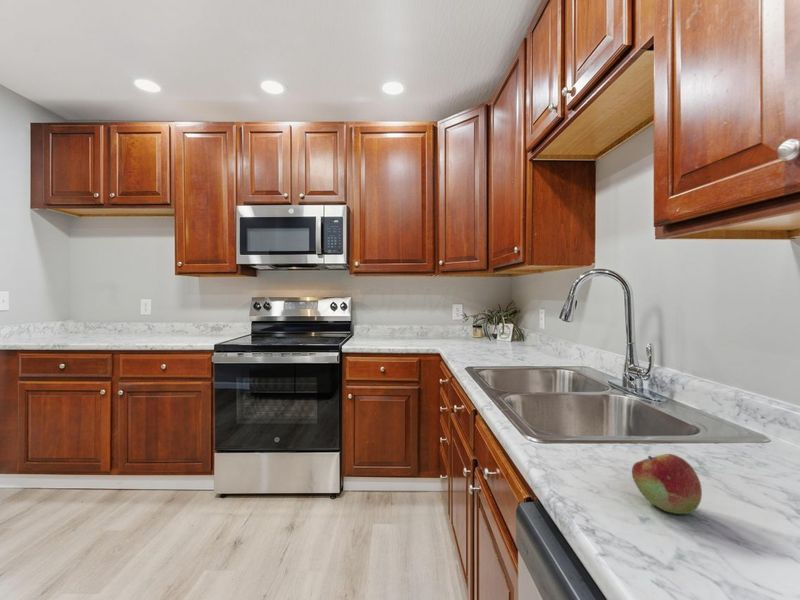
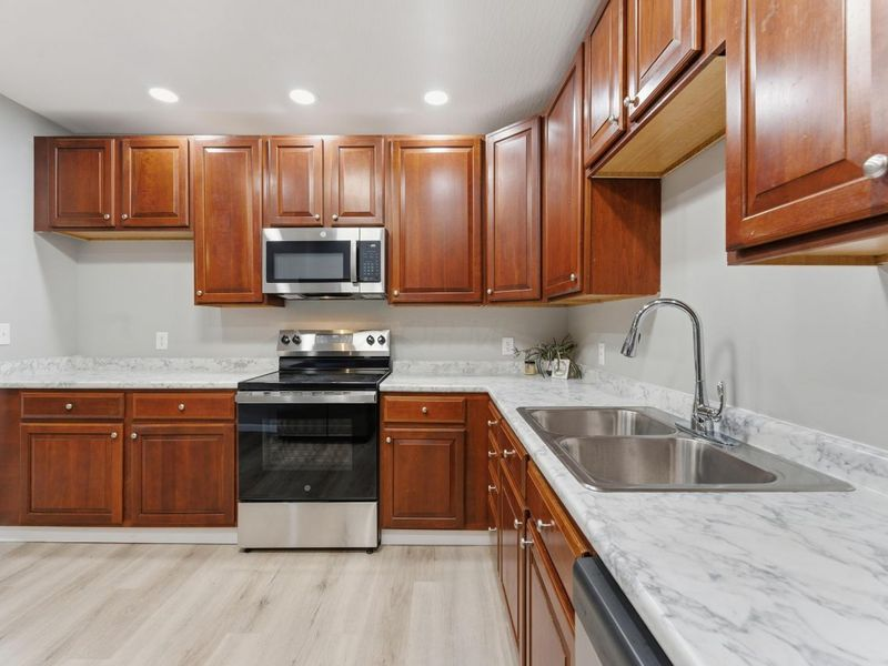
- fruit (665, 479)
